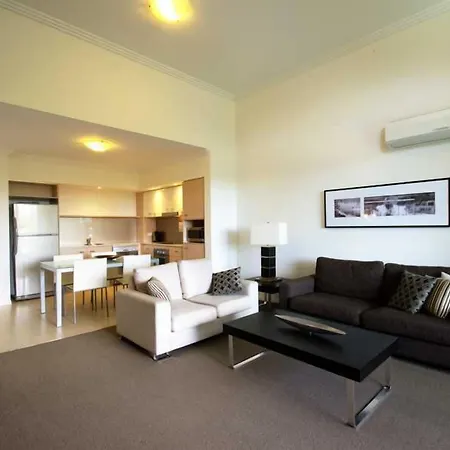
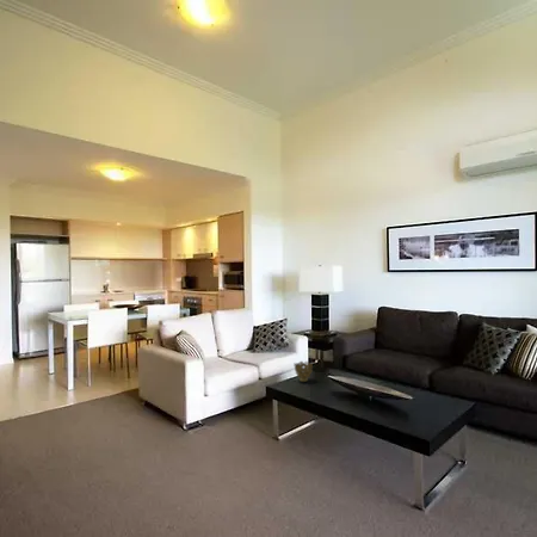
+ decorative bowl (303, 371)
